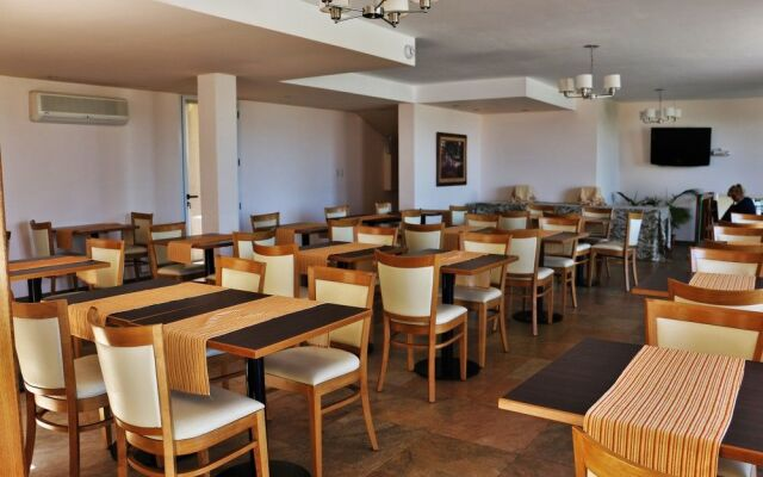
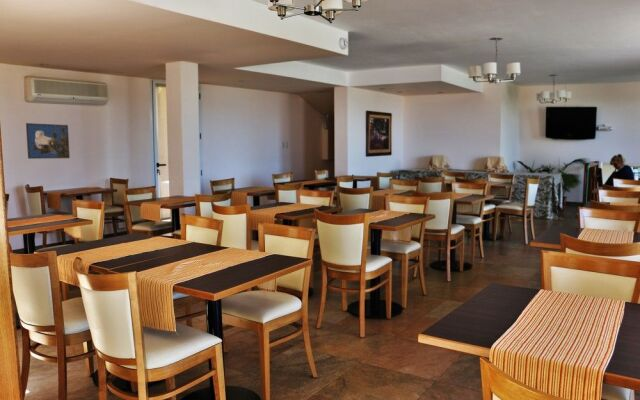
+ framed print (48, 141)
